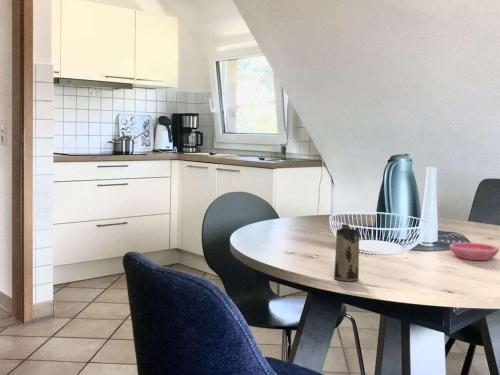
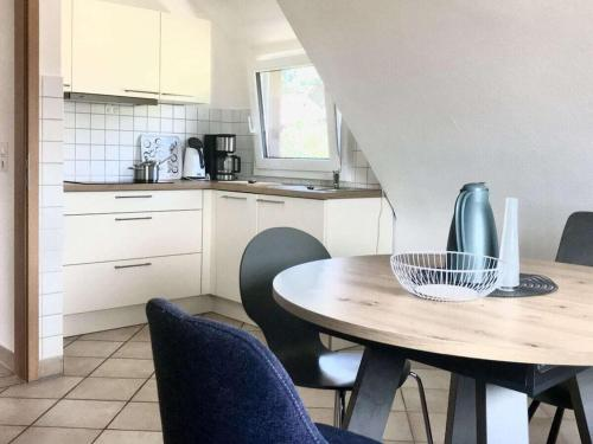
- mug (346, 251)
- saucer (473, 251)
